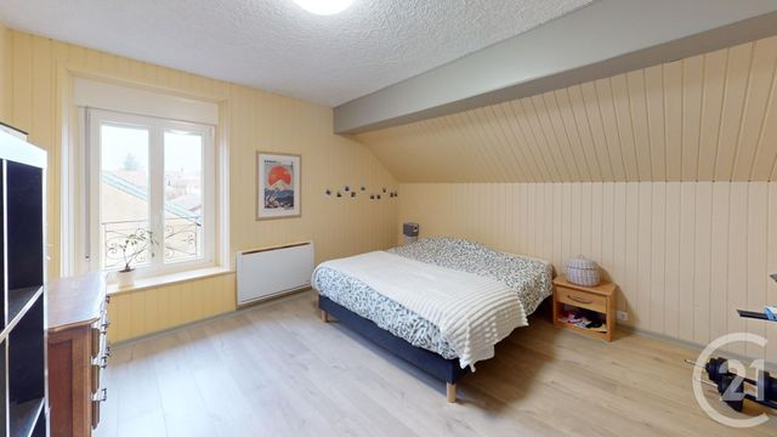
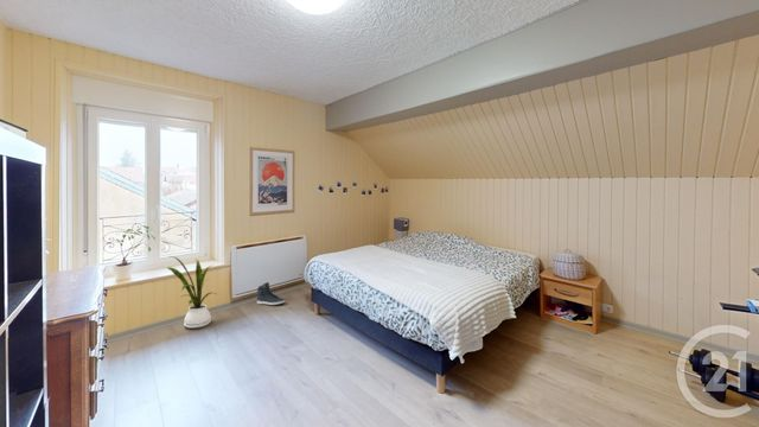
+ sneaker (270, 293)
+ house plant (193, 288)
